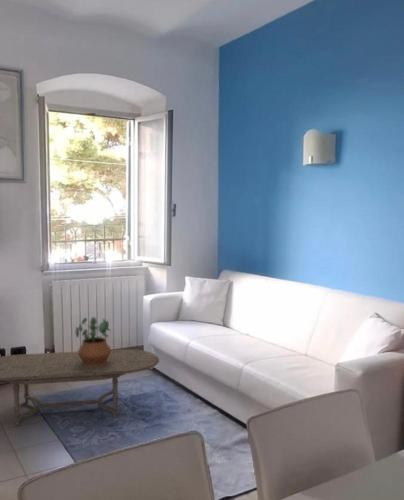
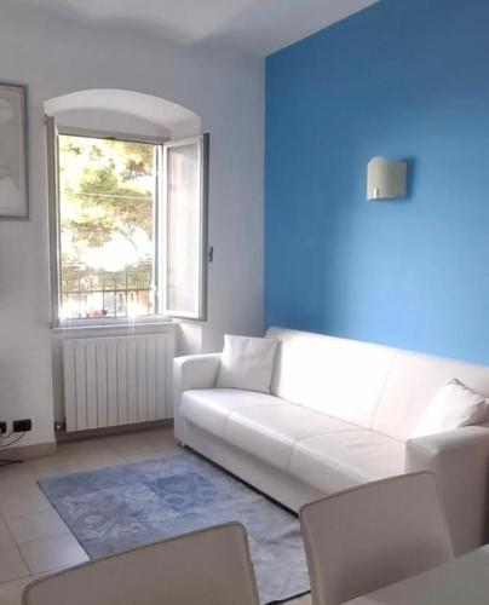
- coffee table (69, 381)
- potted plant (94, 338)
